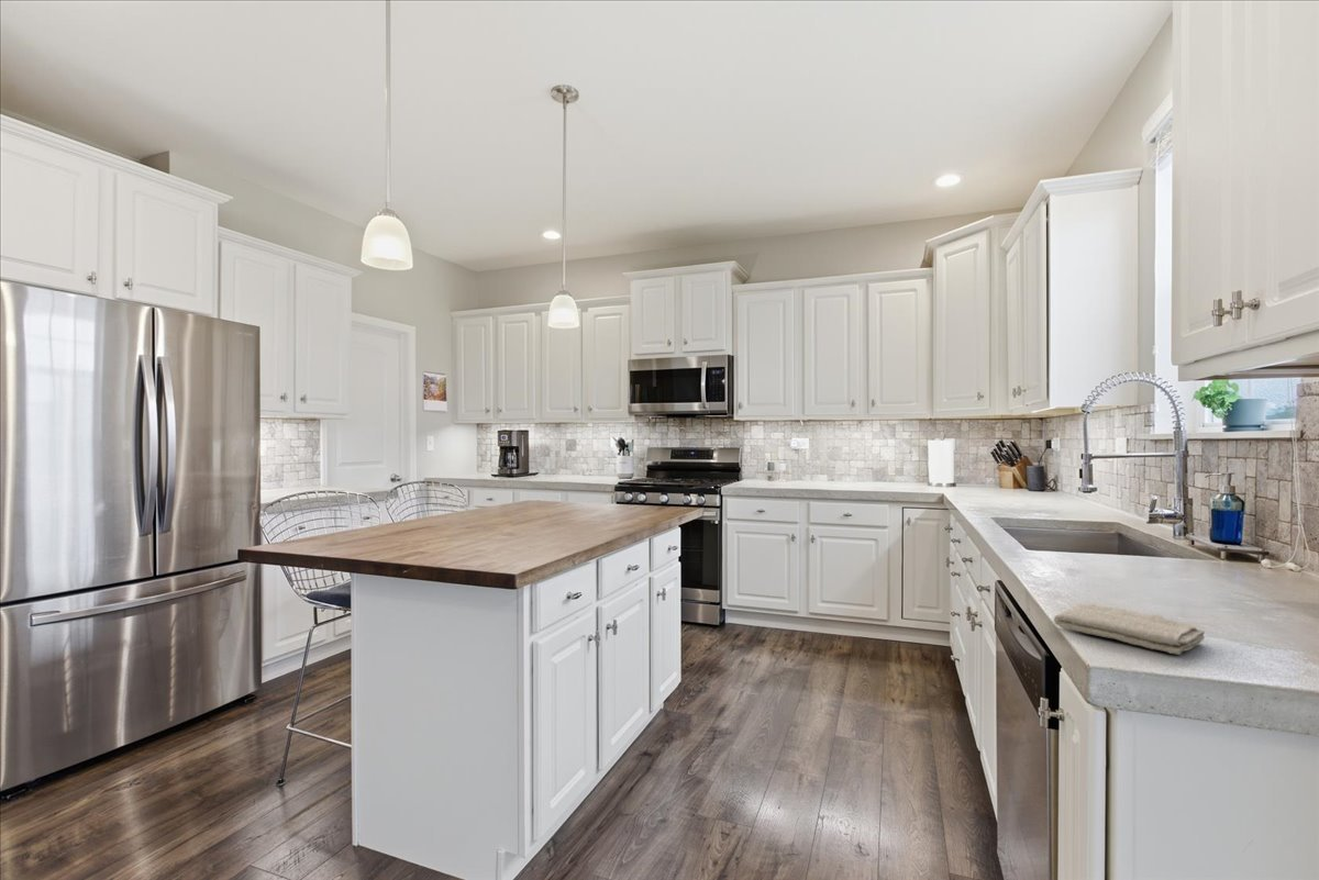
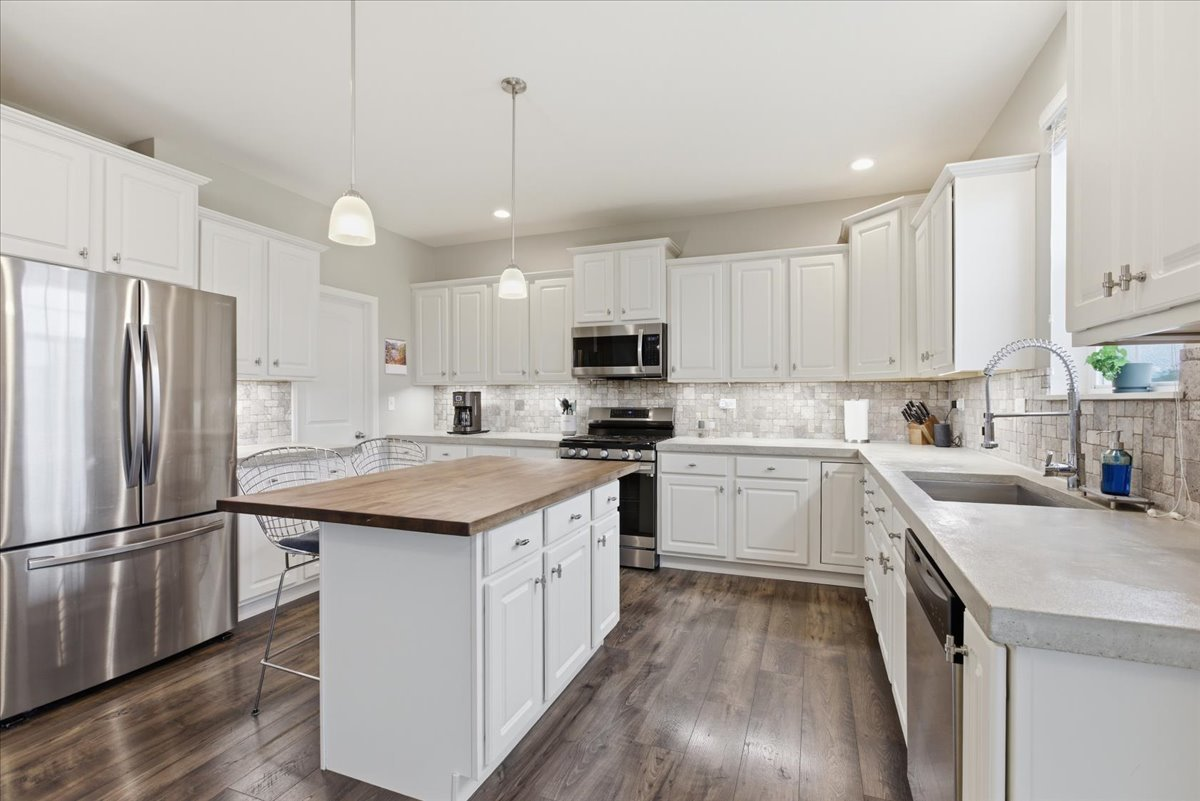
- washcloth (1126, 625)
